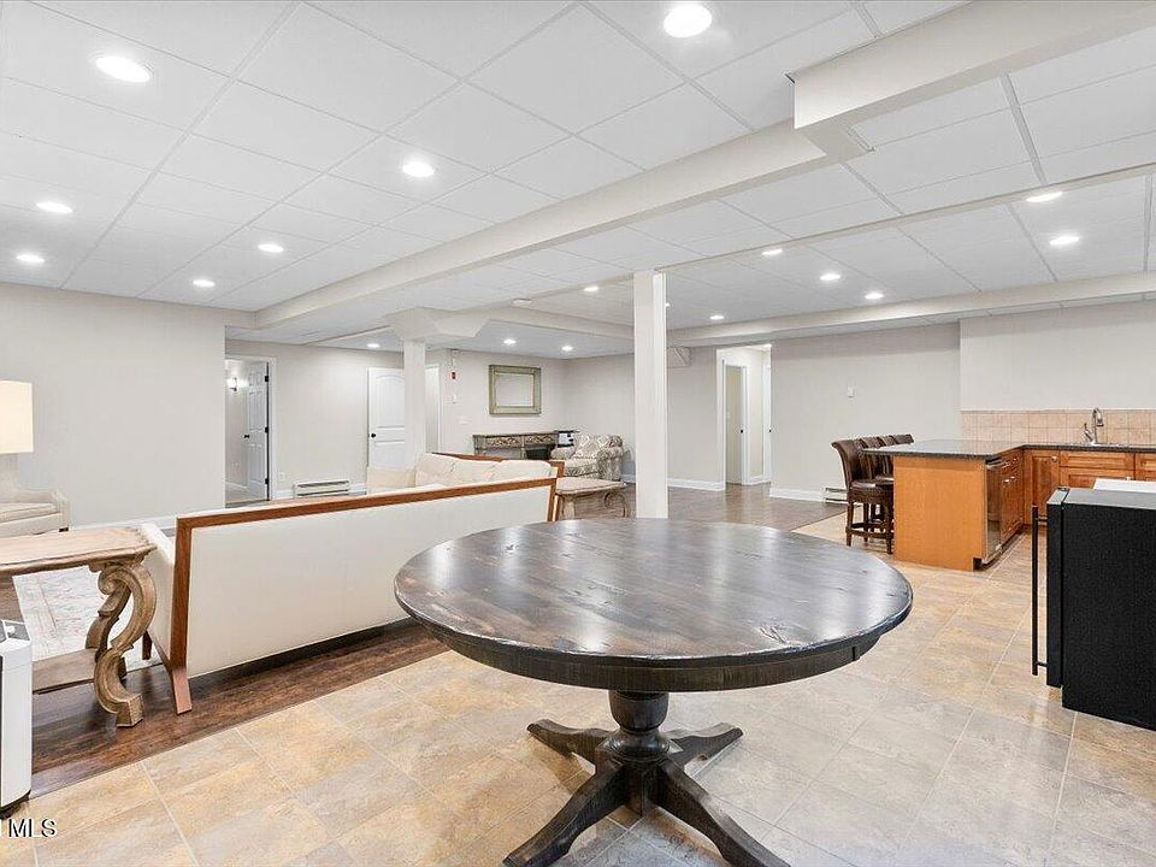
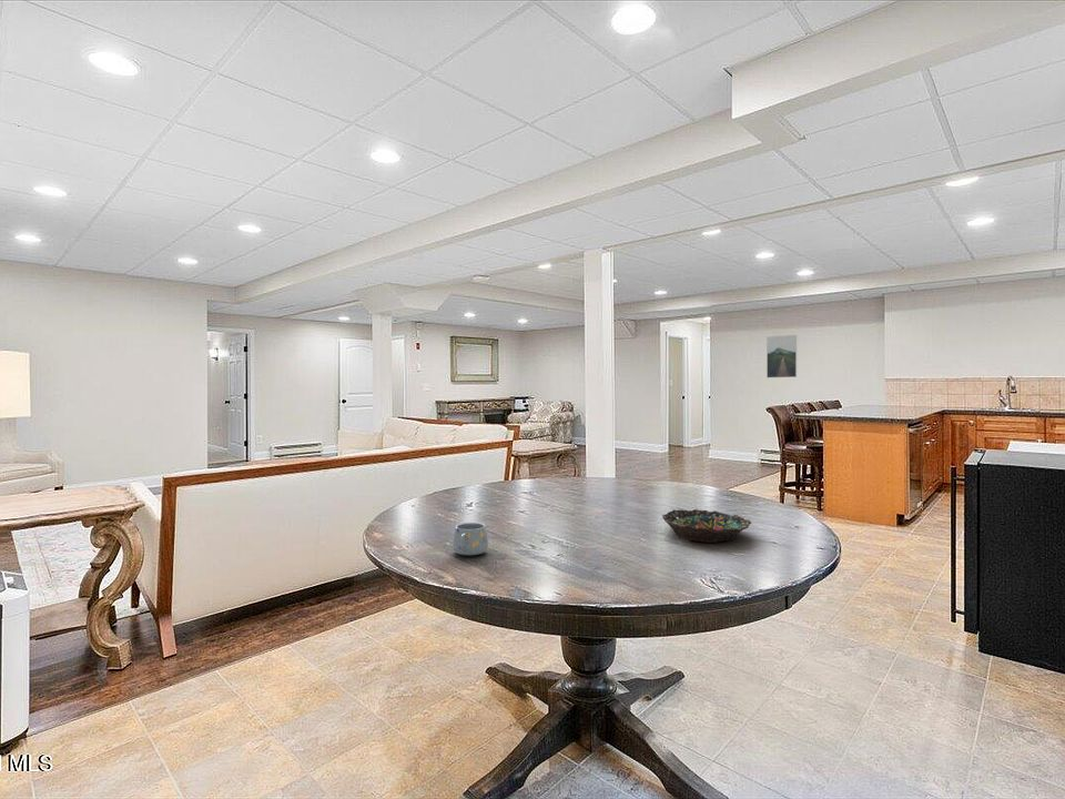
+ mug (468, 540)
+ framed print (781, 356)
+ bowl (706, 525)
